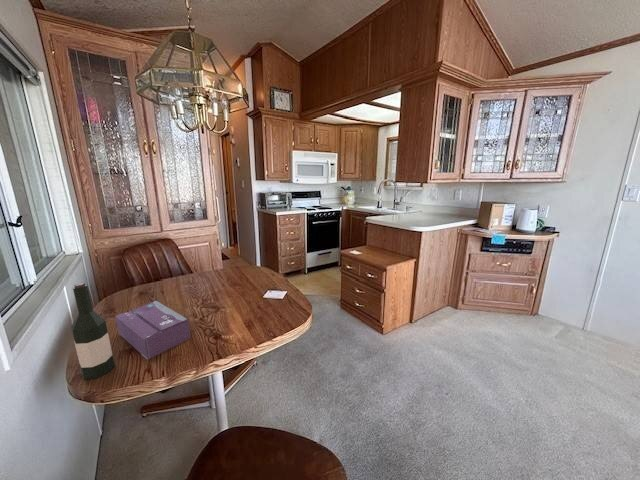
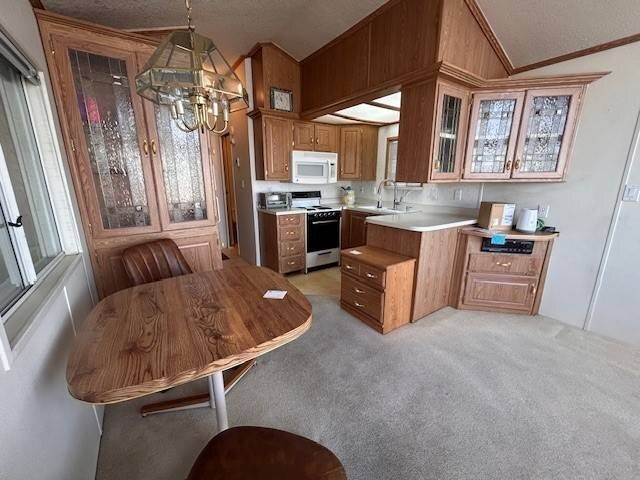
- wine bottle (89, 328)
- tissue box (152, 326)
